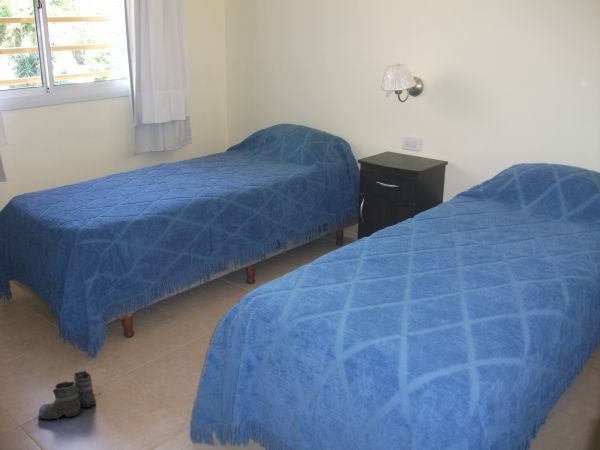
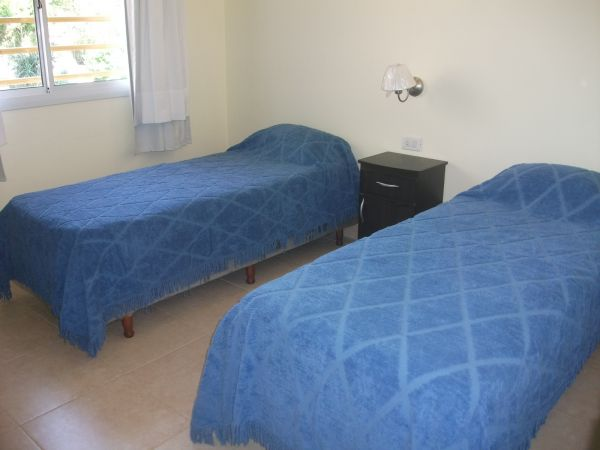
- boots (70, 390)
